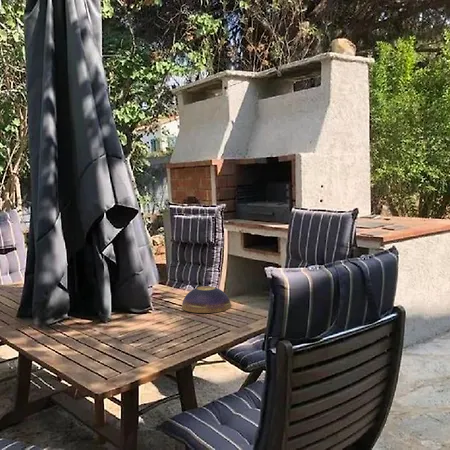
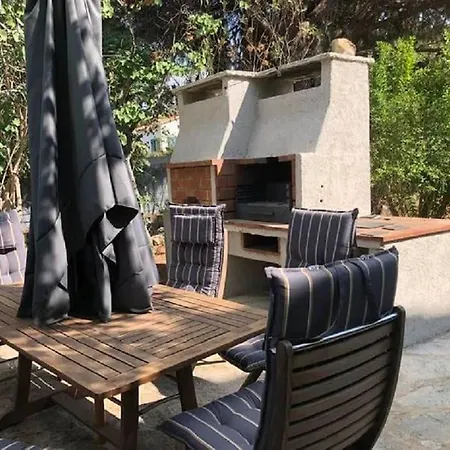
- decorative bowl (206, 296)
